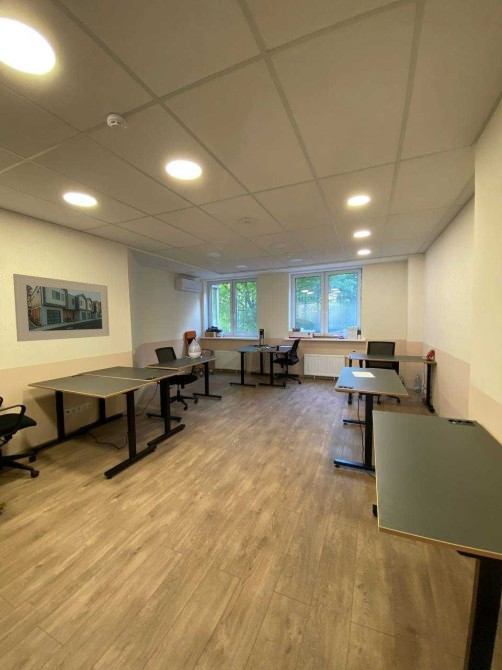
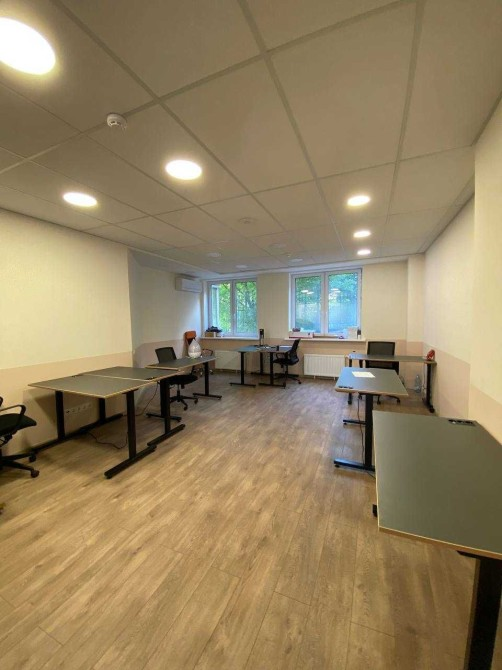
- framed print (68, 309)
